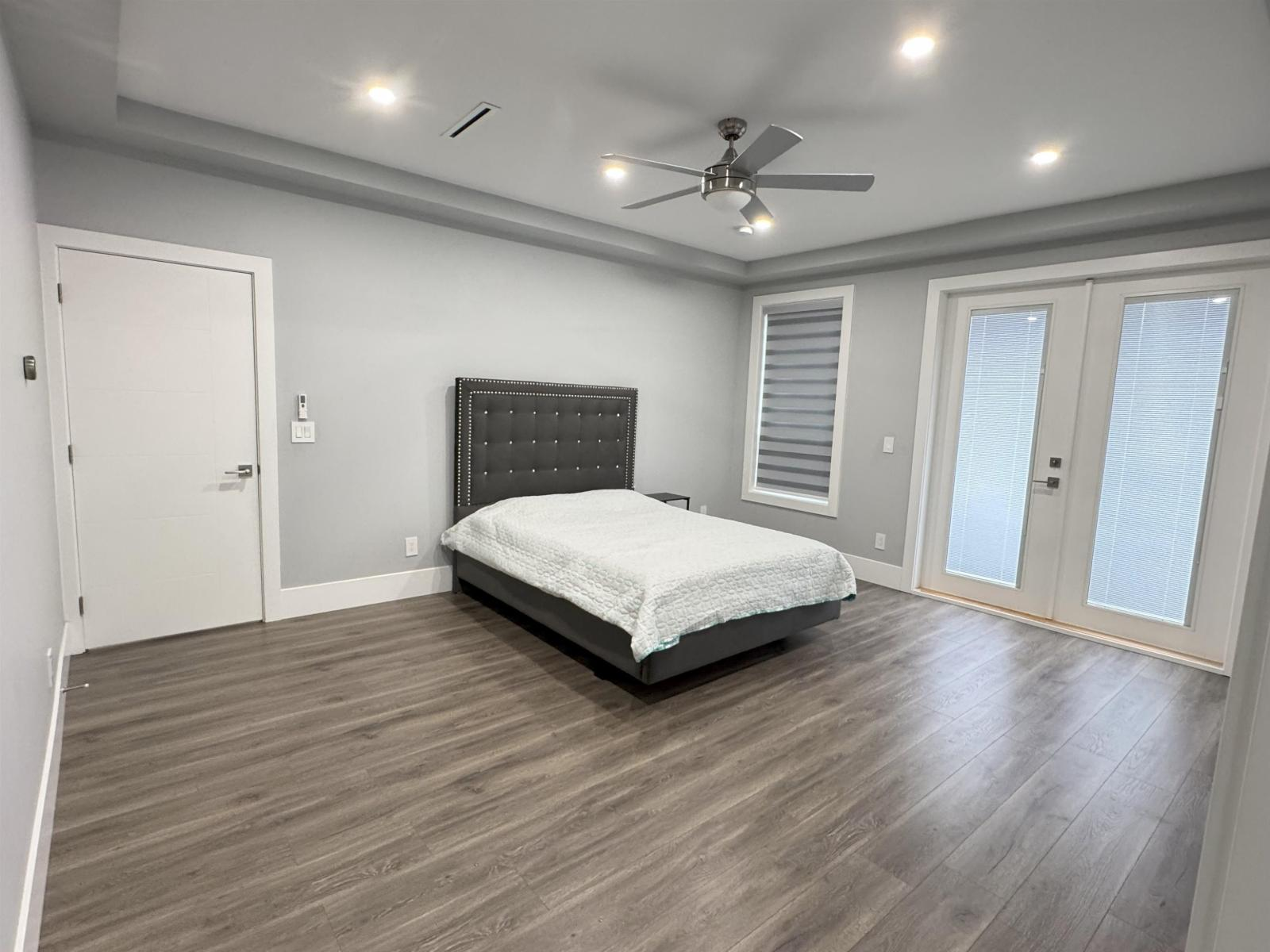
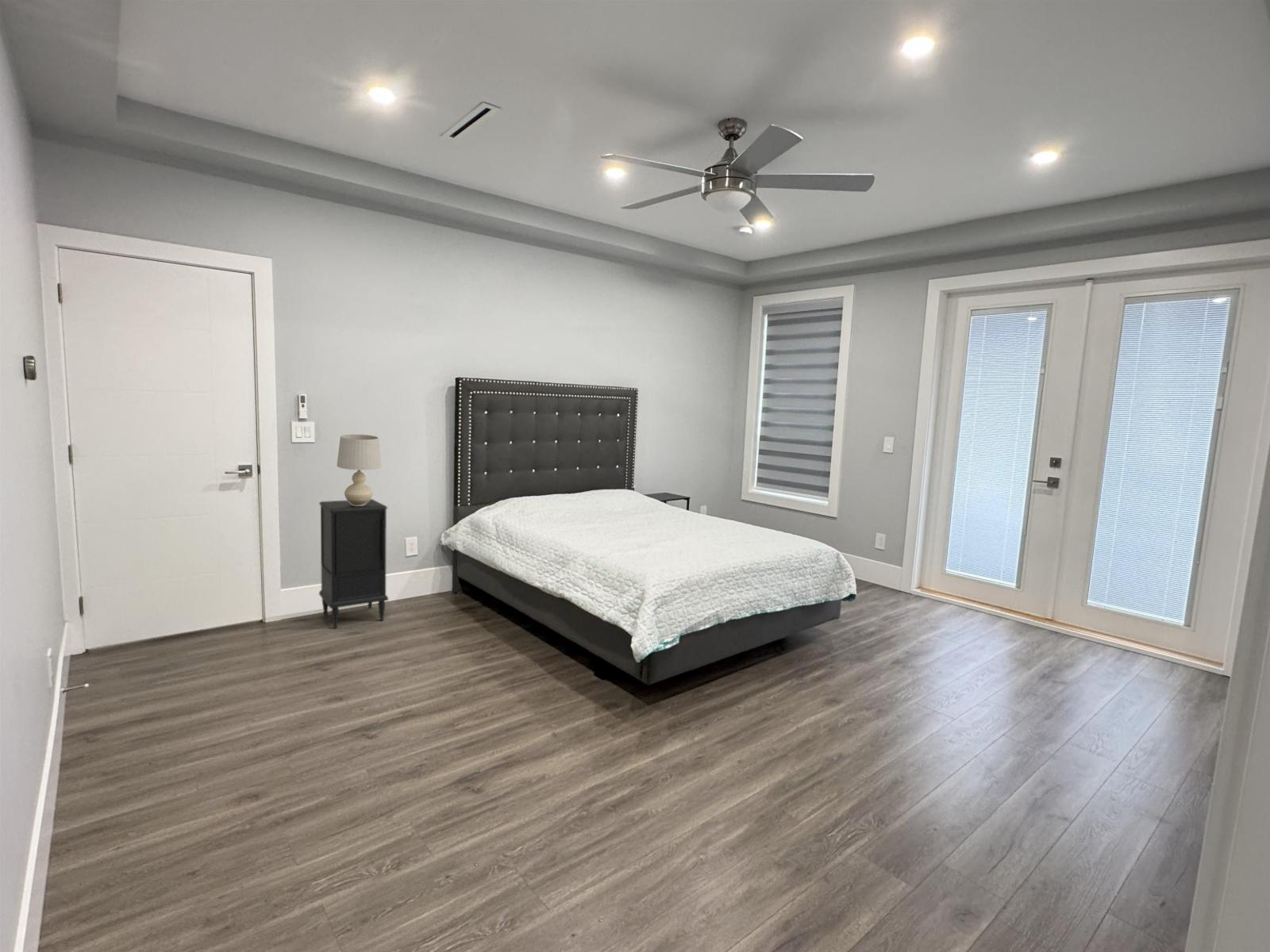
+ table lamp (358, 470)
+ nightstand (353, 561)
